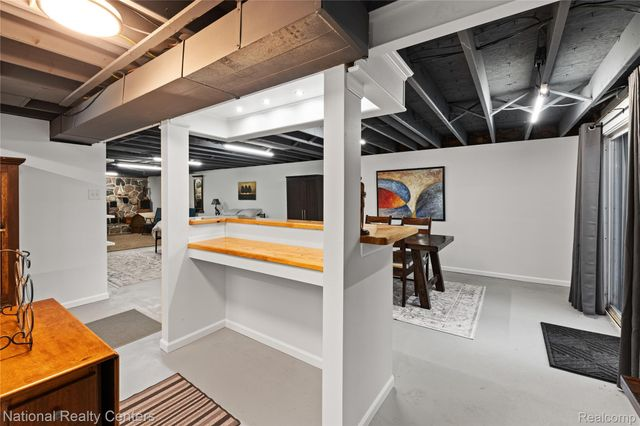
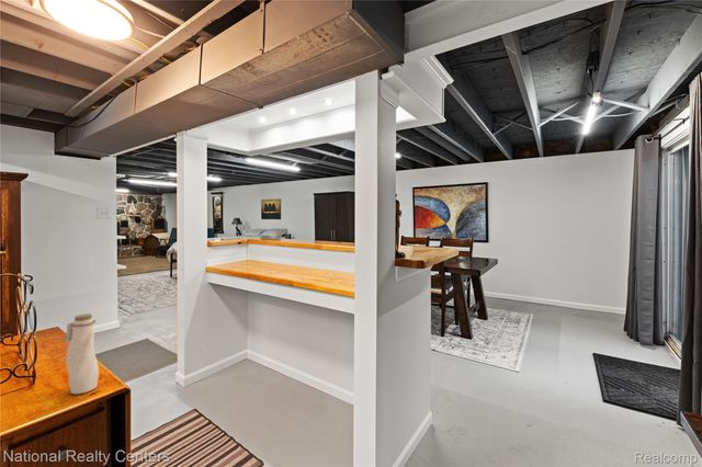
+ water bottle (81, 352)
